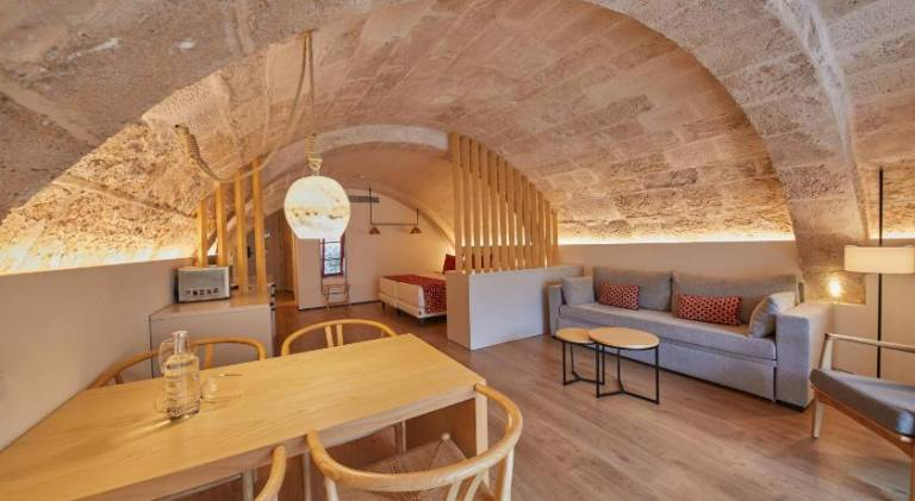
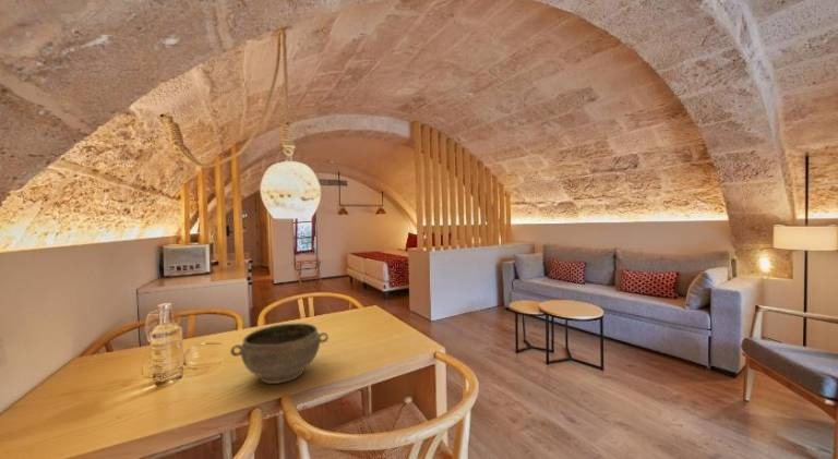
+ bowl (282, 353)
